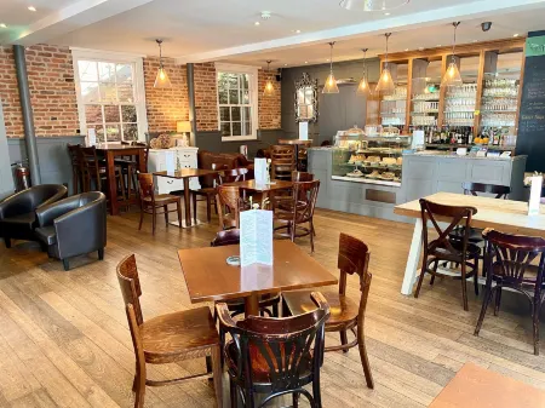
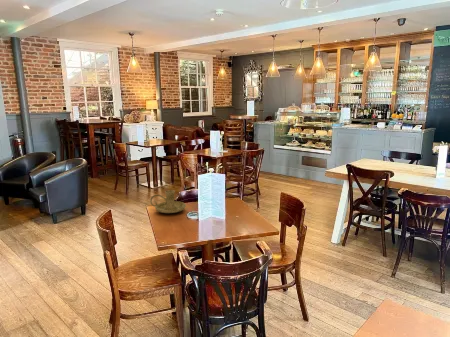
+ candle holder (167, 200)
